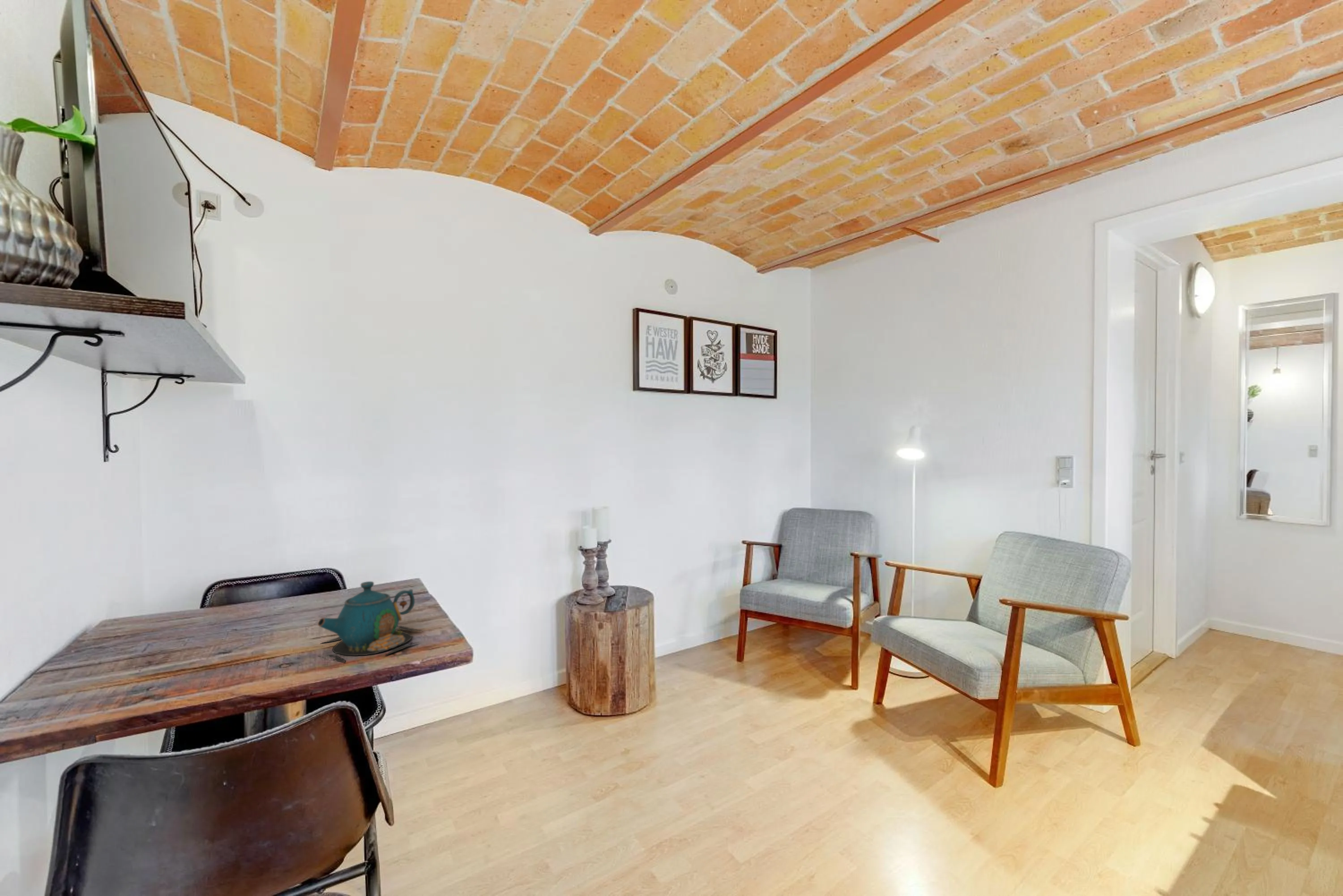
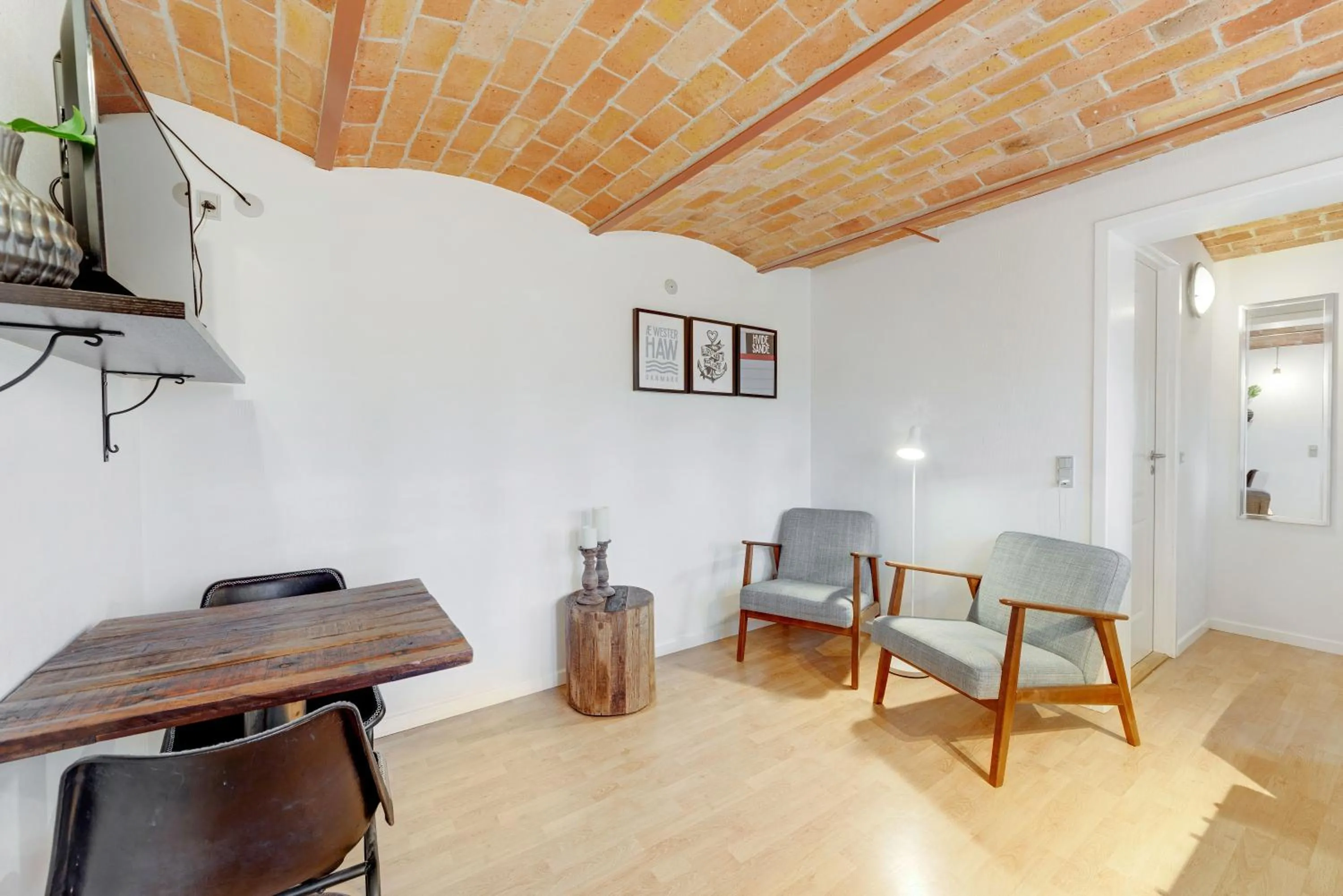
- teapot (372, 612)
